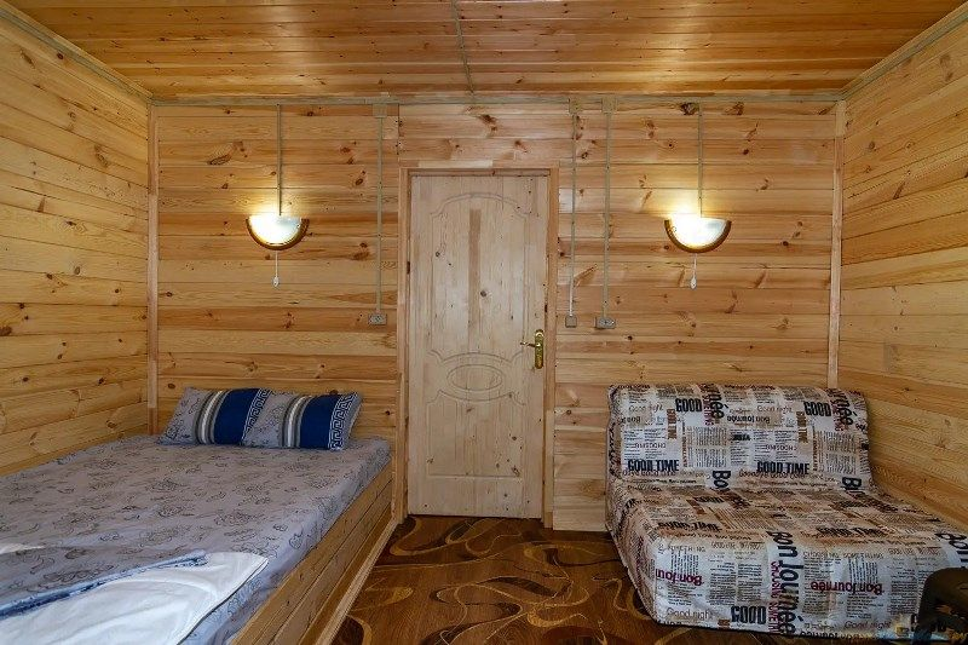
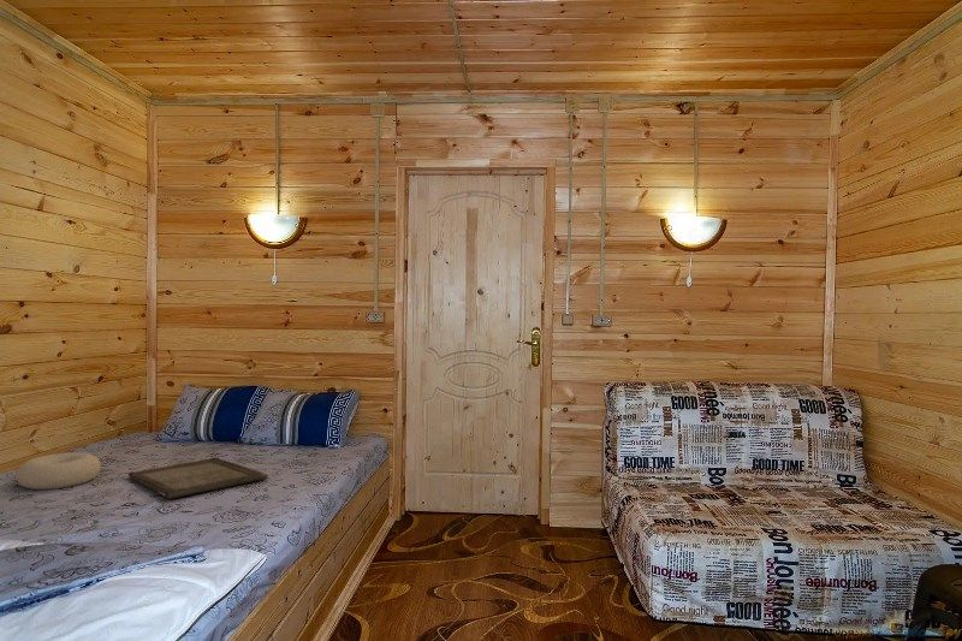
+ cushion (59, 470)
+ serving tray (197, 475)
